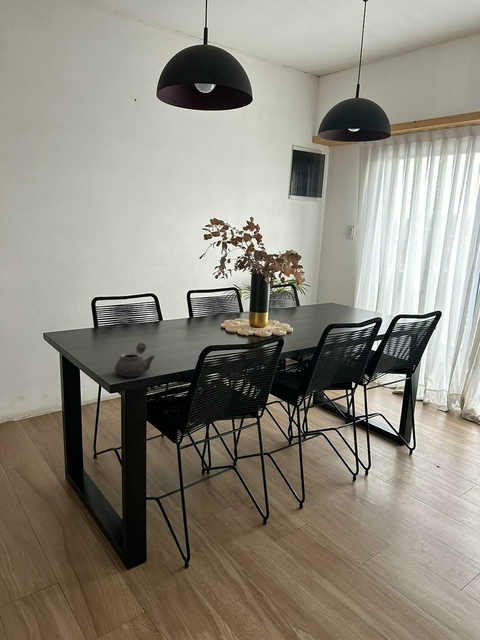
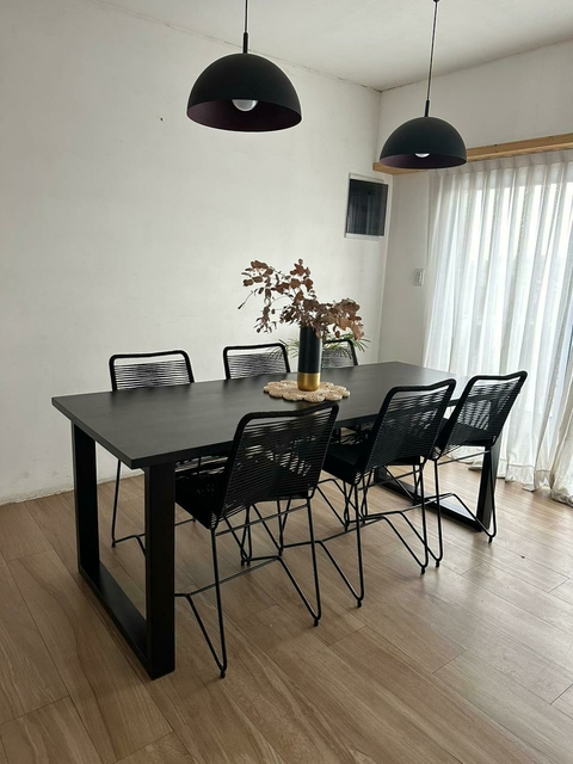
- teapot (136, 359)
